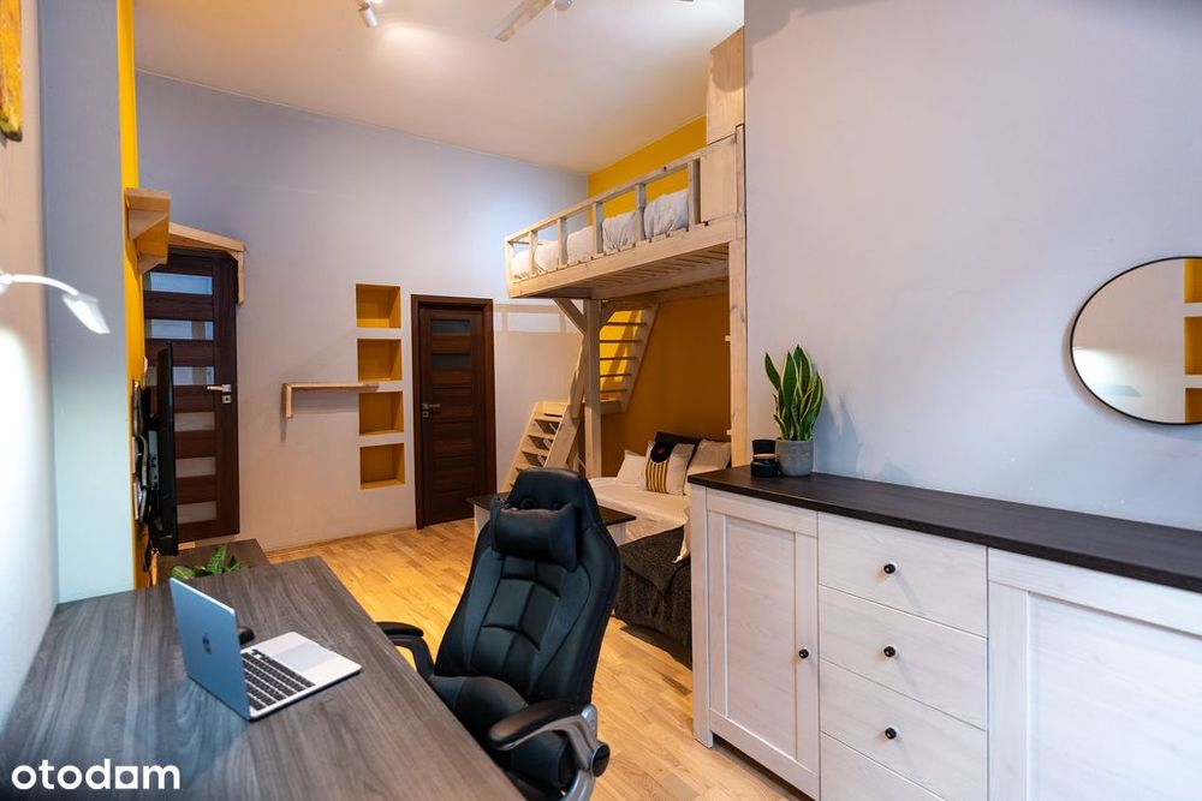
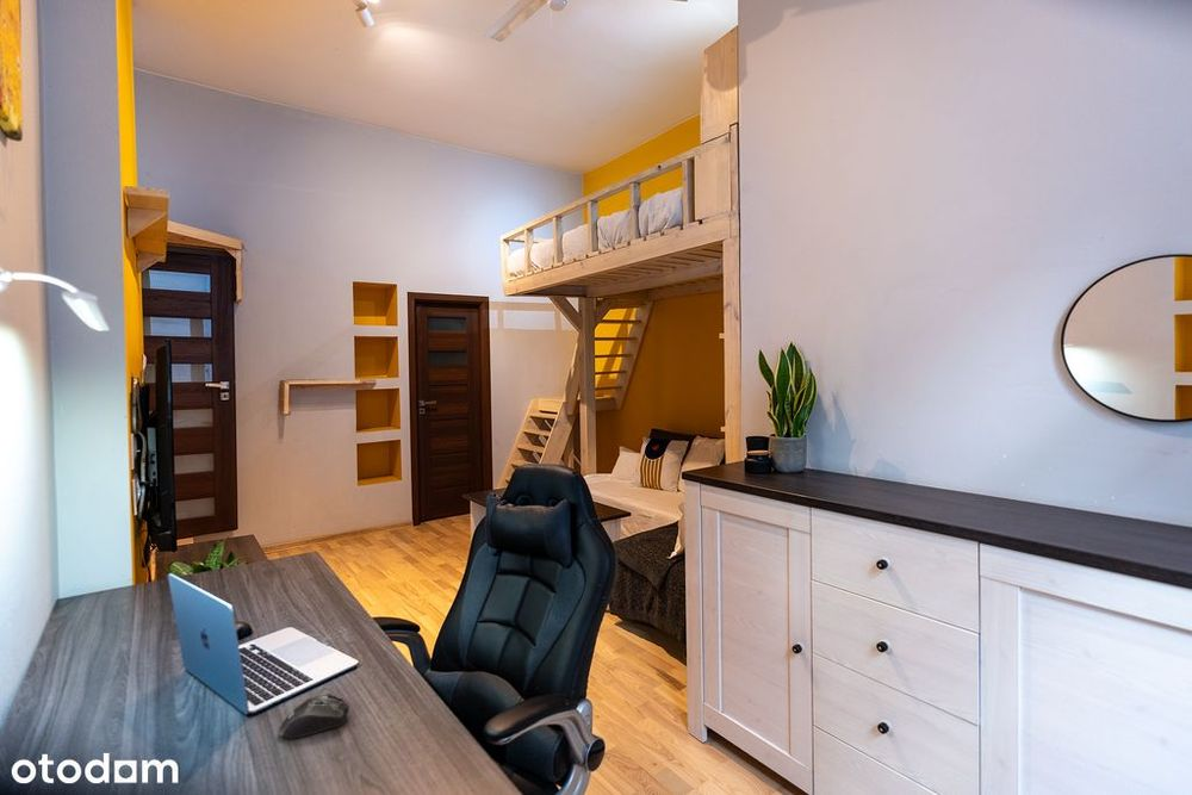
+ computer mouse (315, 713)
